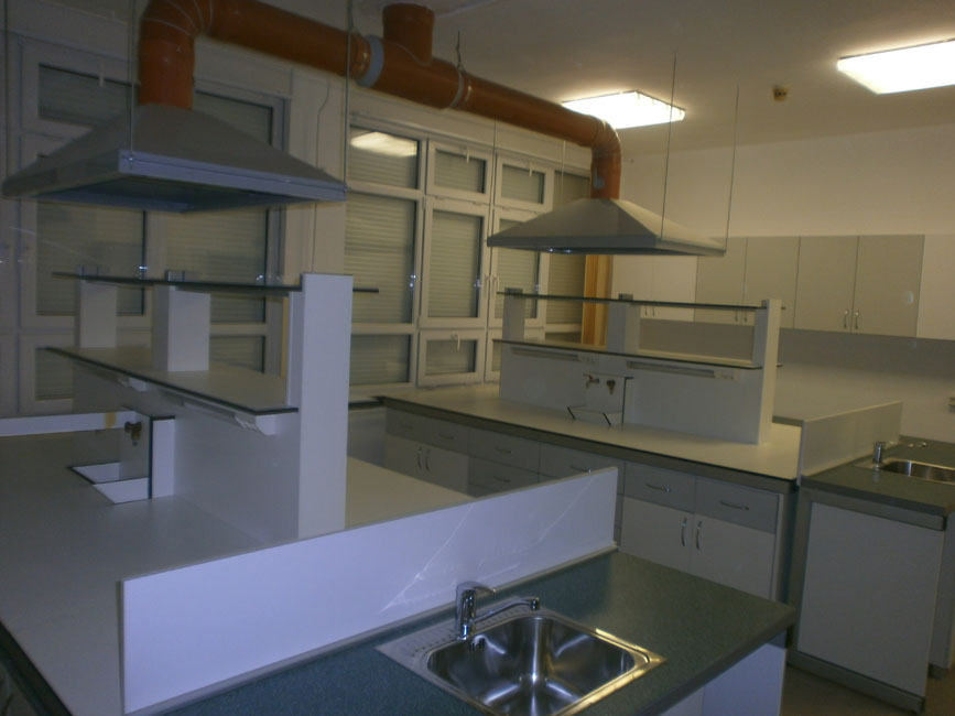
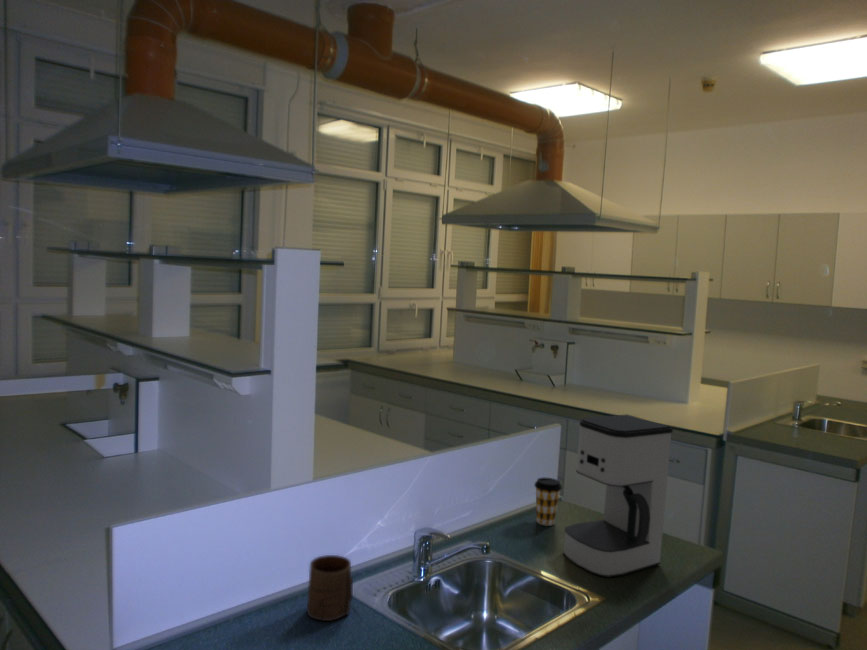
+ cup (330, 587)
+ coffee maker (618, 493)
+ coffee cup (547, 501)
